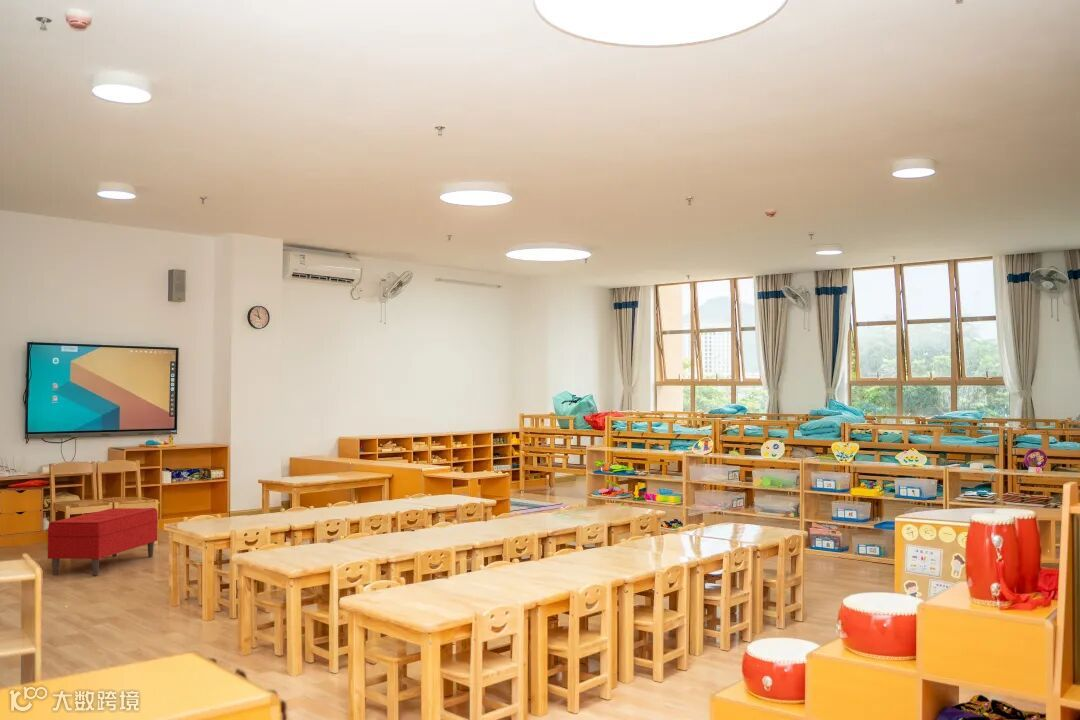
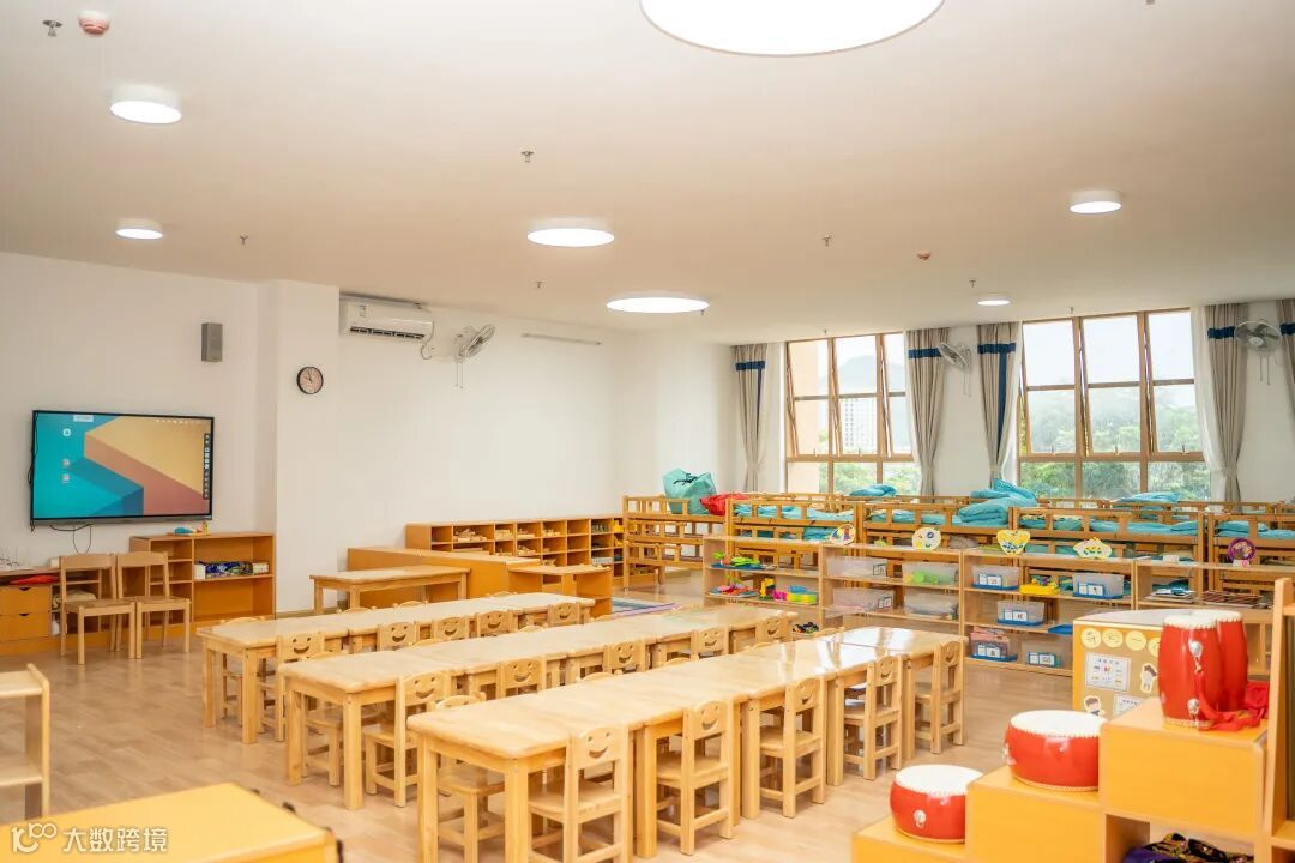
- bench (105, 540)
